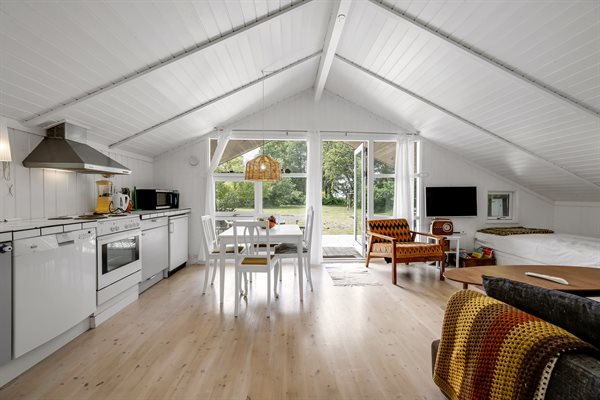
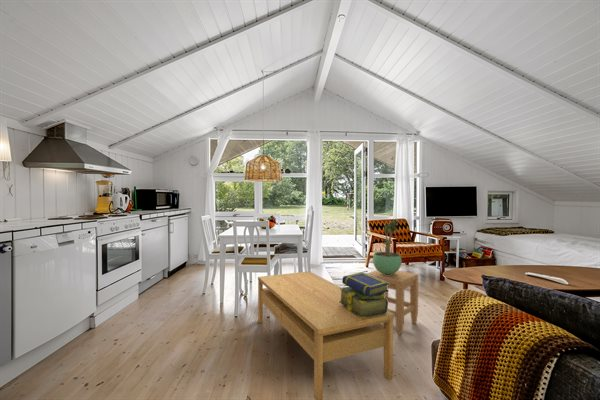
+ coffee table (312, 318)
+ stool (391, 298)
+ potted plant (387, 246)
+ stack of books (364, 292)
